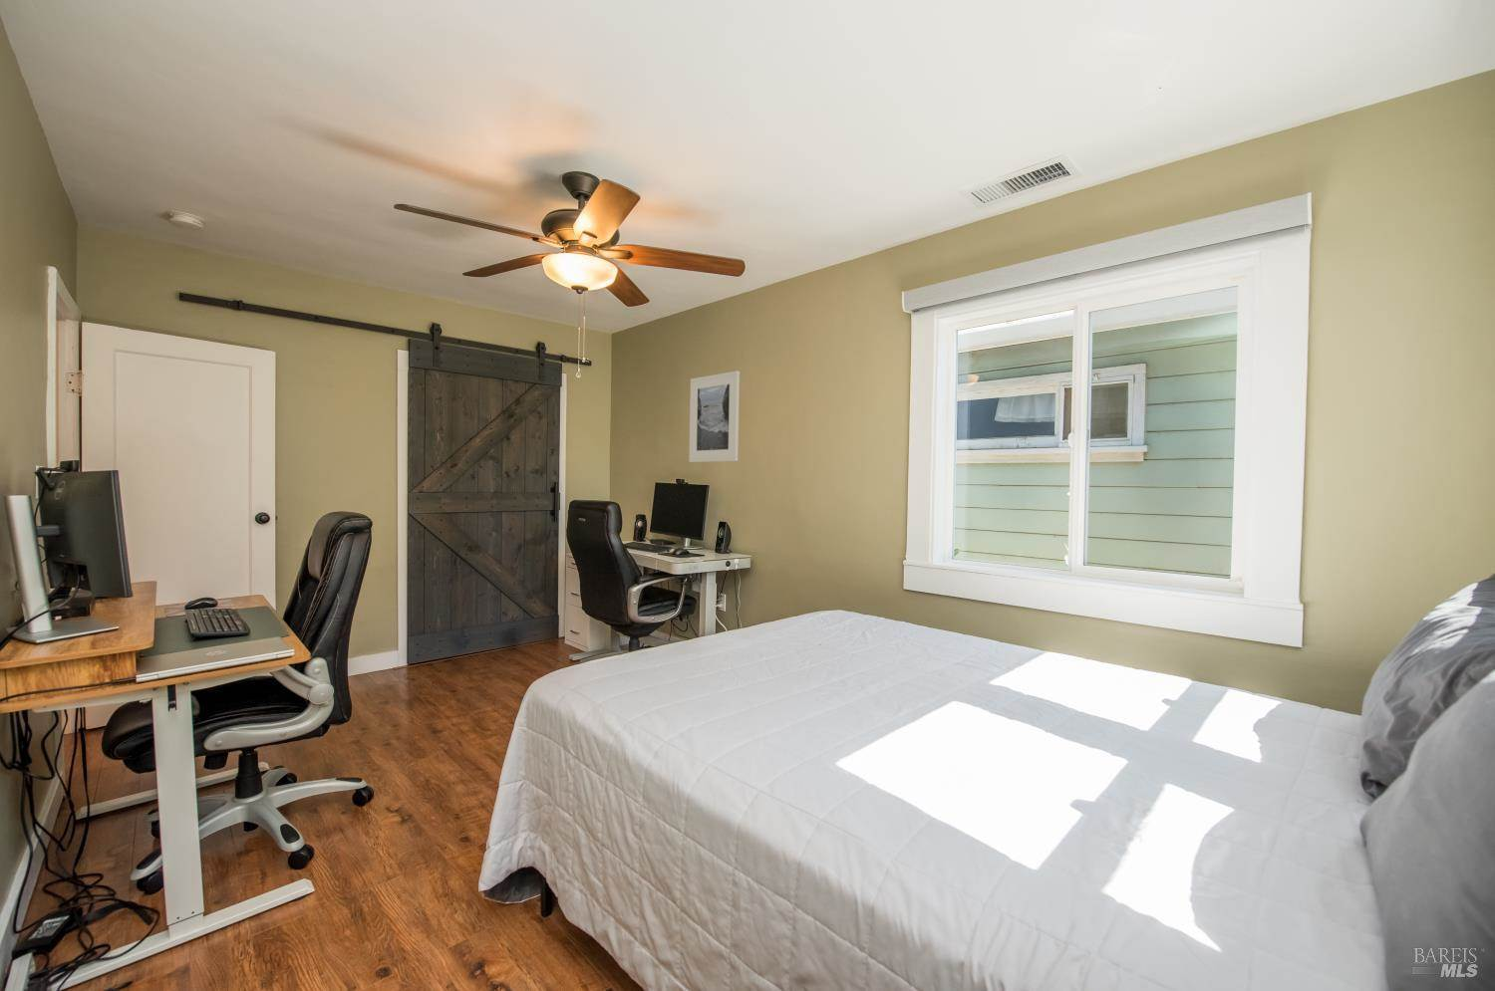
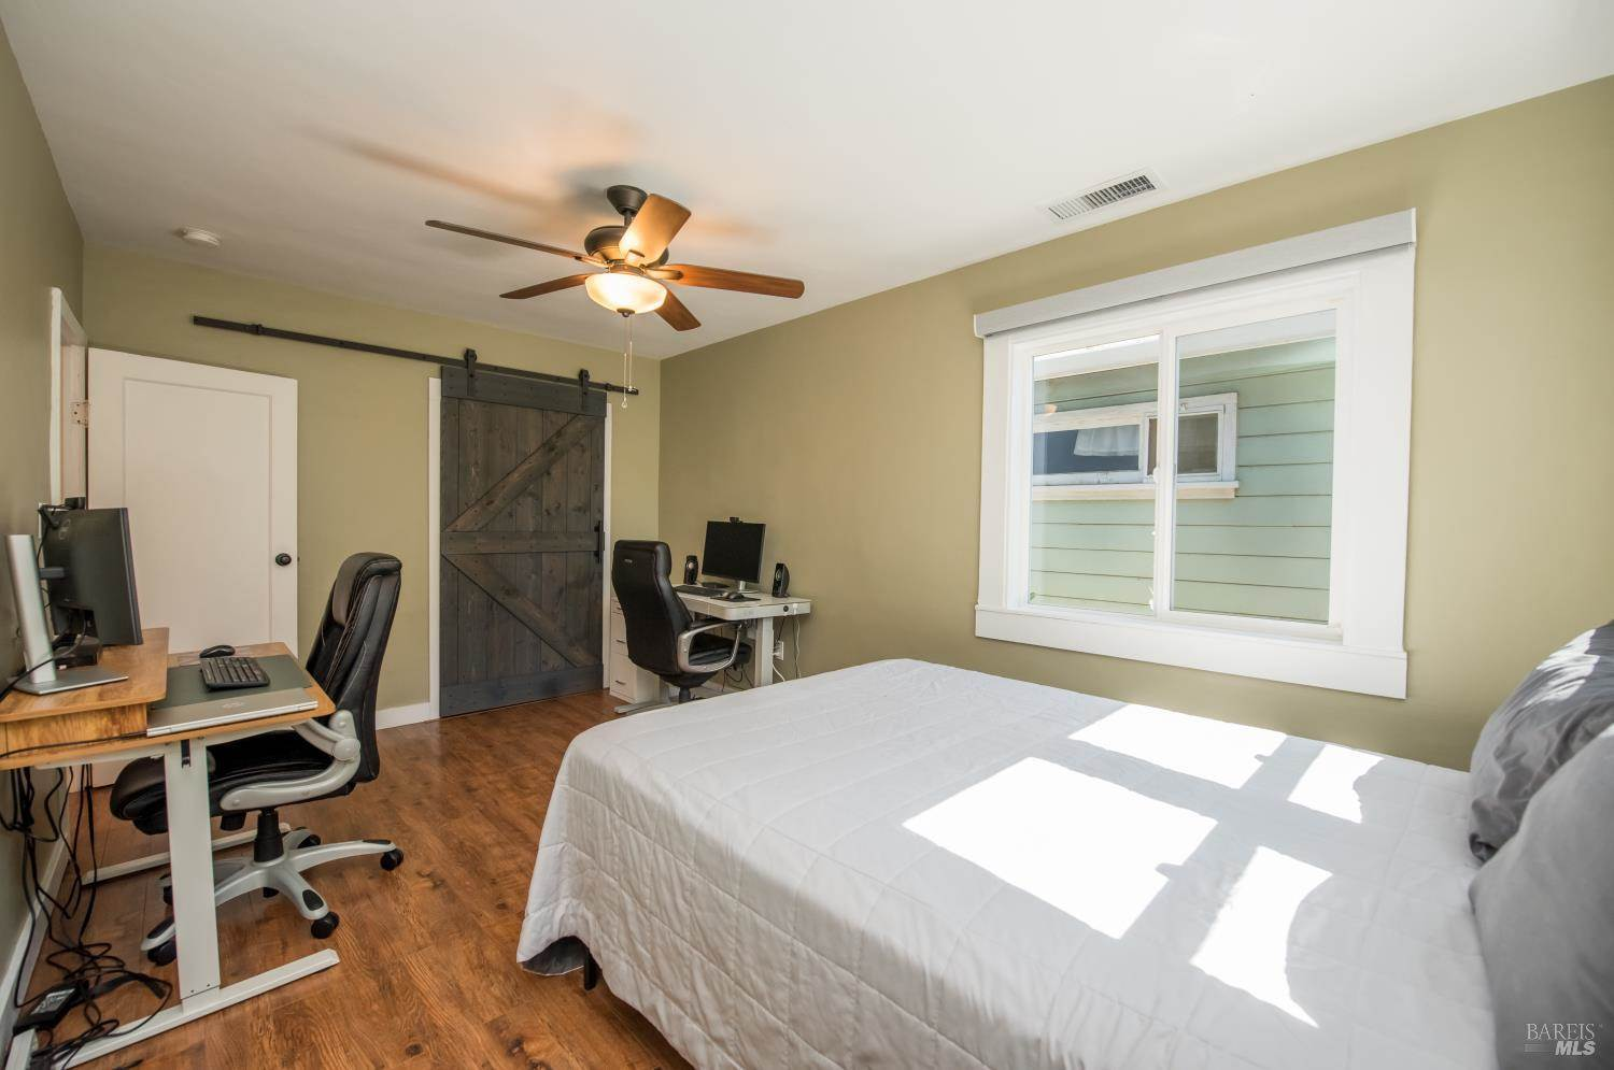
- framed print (713, 418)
